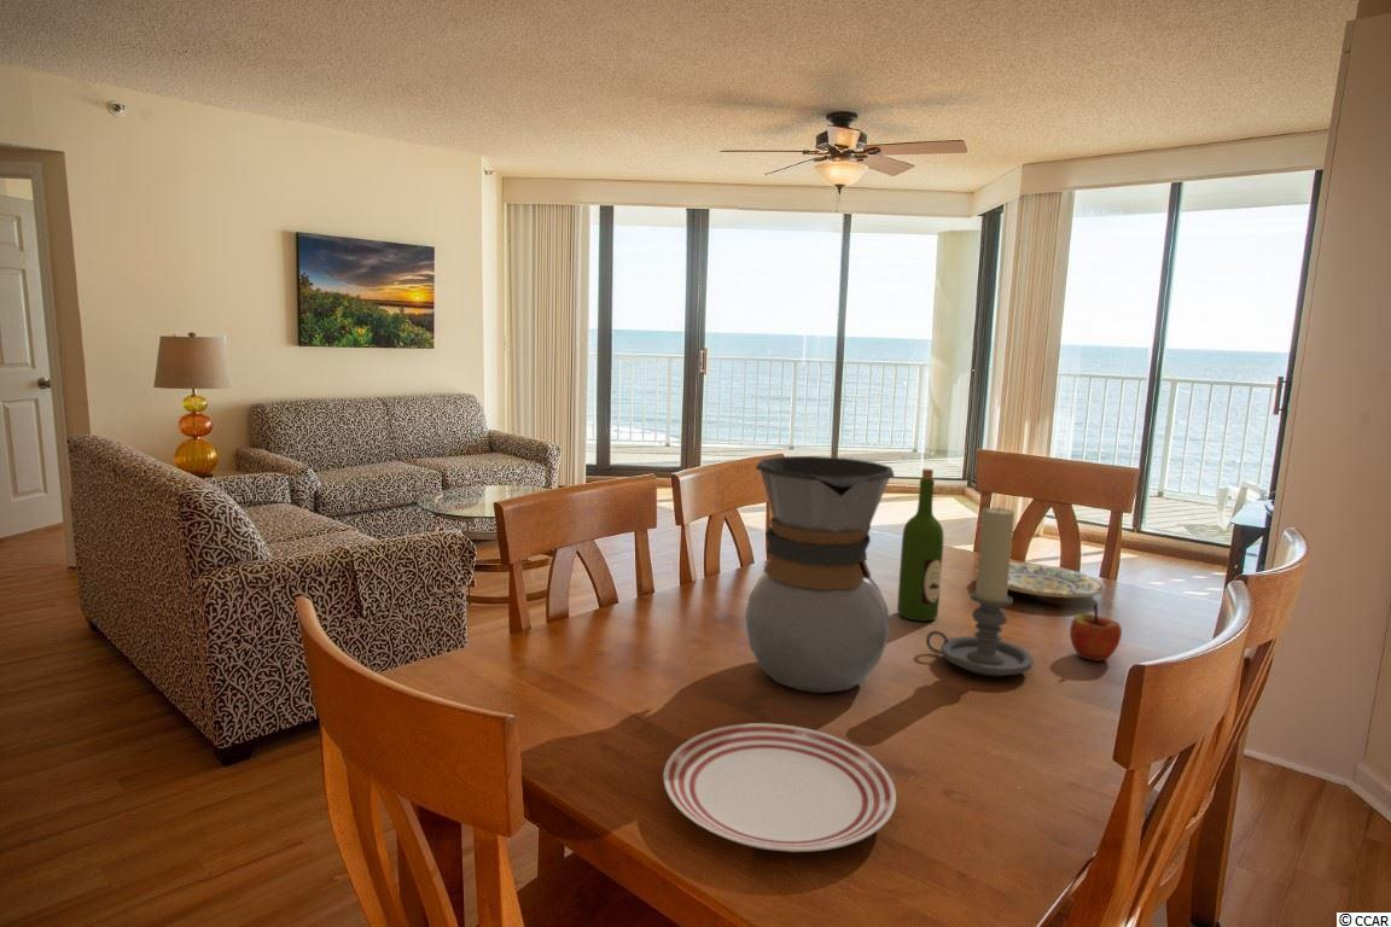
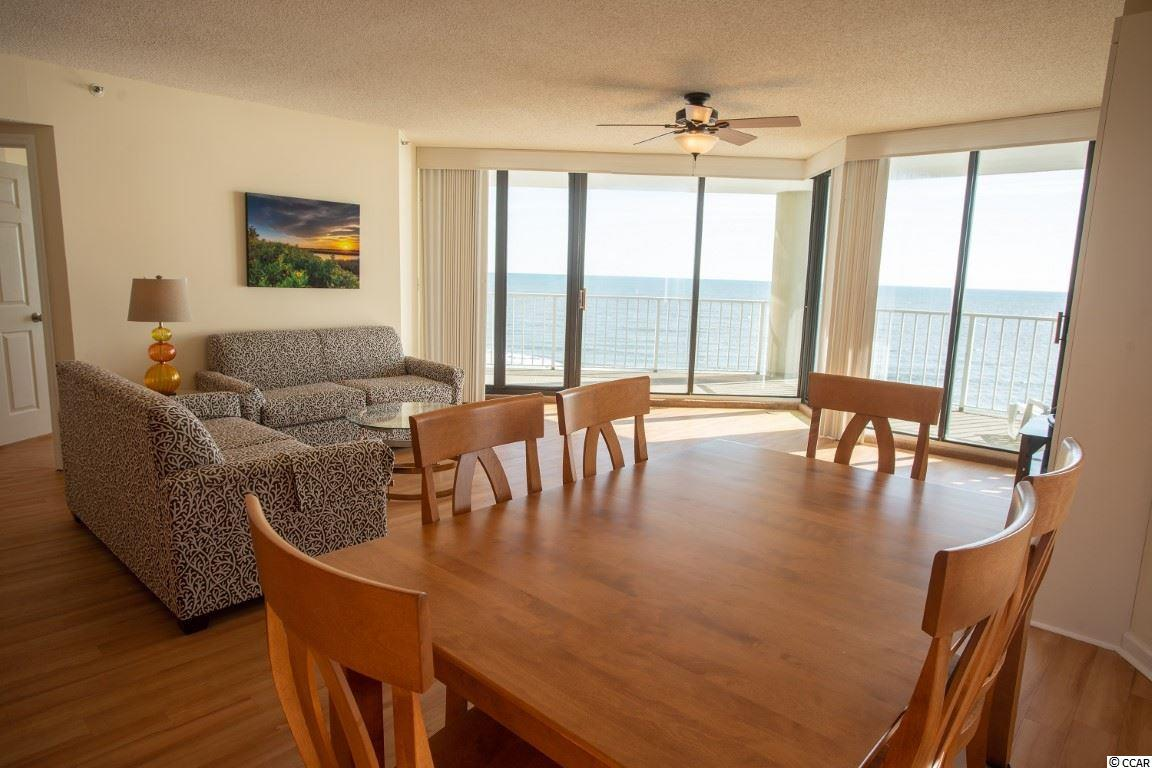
- plate (1038, 583)
- pour-over carafe (819, 572)
- wine bottle (921, 543)
- apple (1094, 630)
- candle holder (983, 585)
- dinner plate (778, 787)
